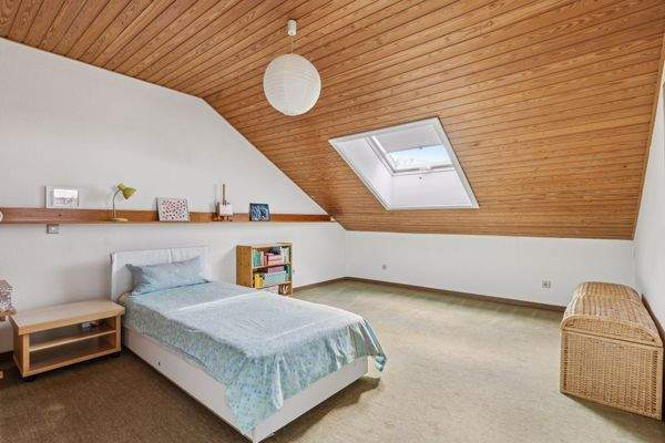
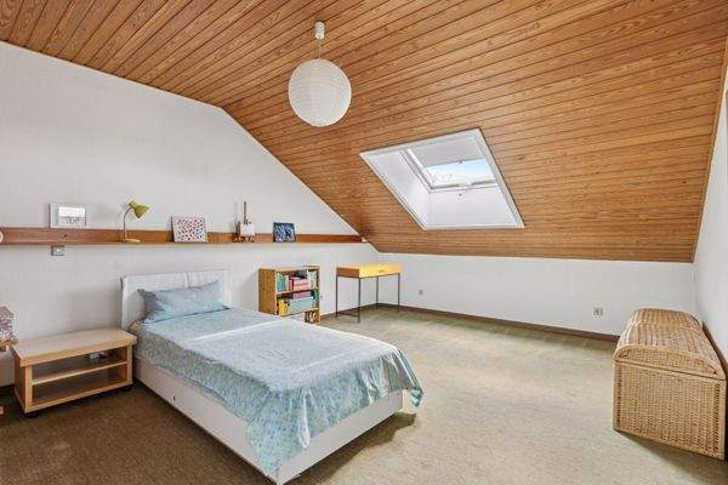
+ desk (376, 290)
